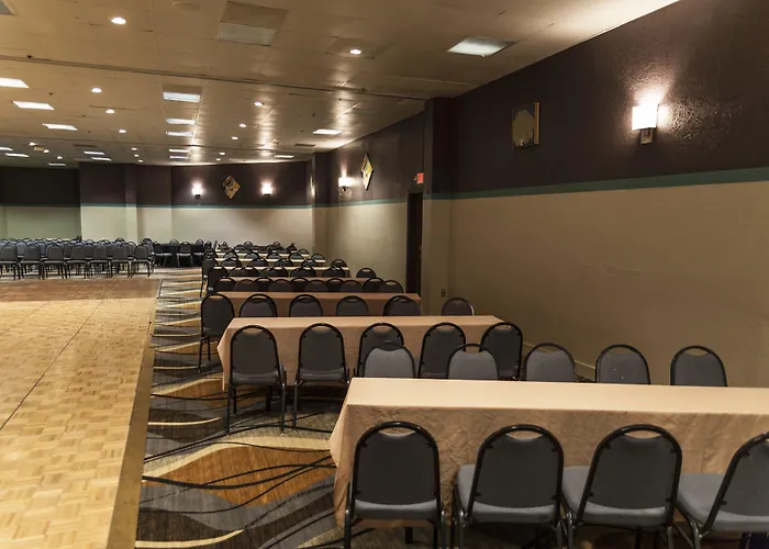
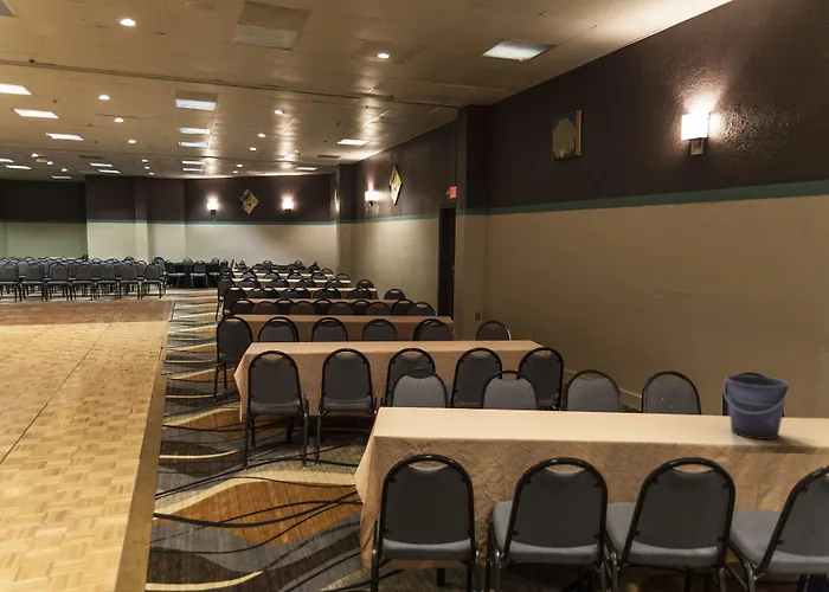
+ bucket (754, 407)
